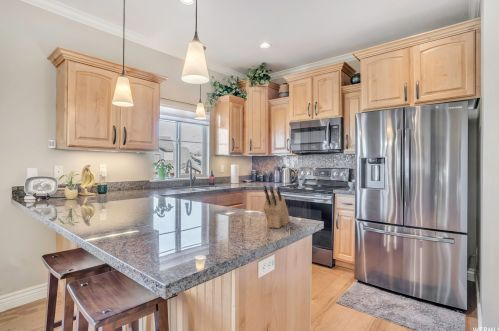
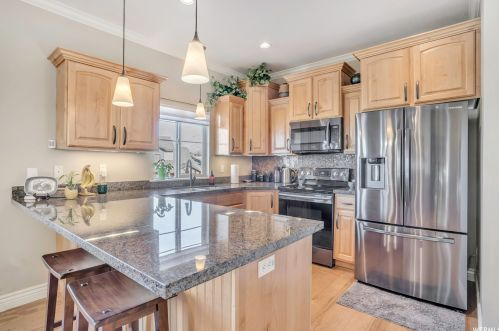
- knife block (276, 204)
